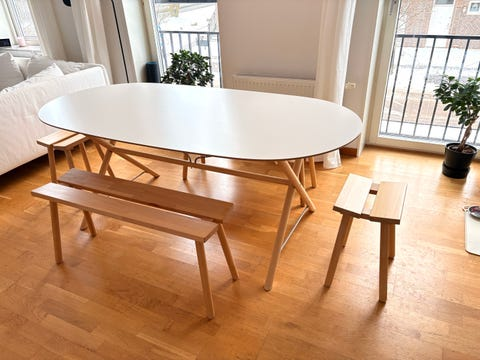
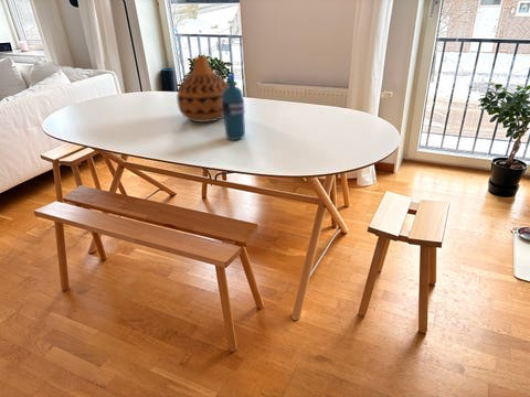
+ water bottle (233, 107)
+ vase (203, 88)
